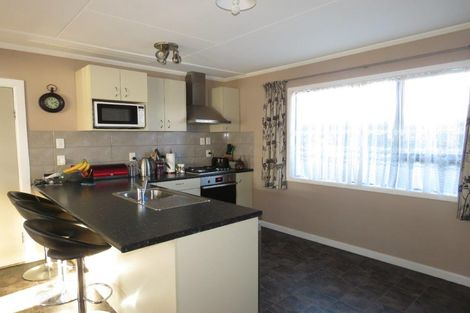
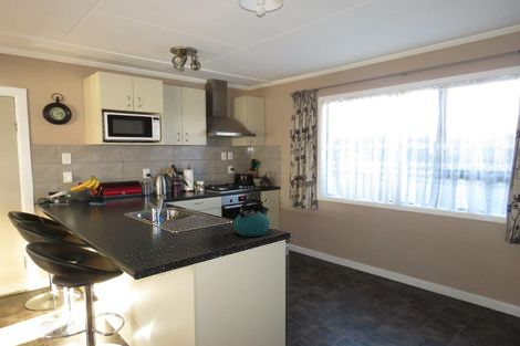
+ kettle (253, 214)
